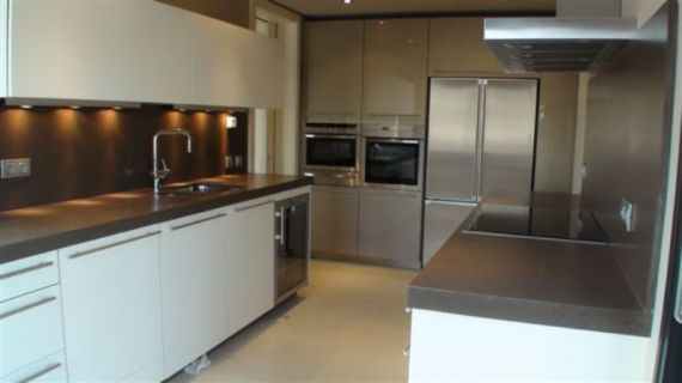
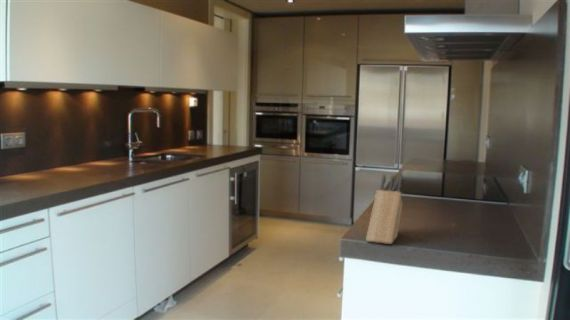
+ knife block (386, 206)
